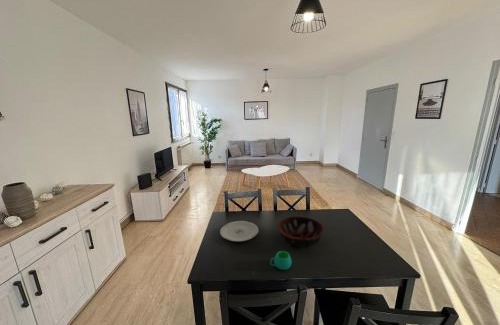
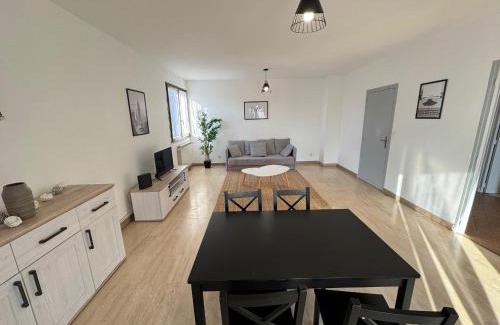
- plate (239, 231)
- mug (280, 260)
- decorative bowl (299, 233)
